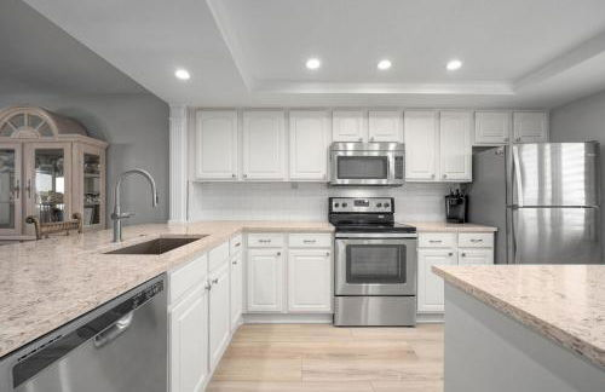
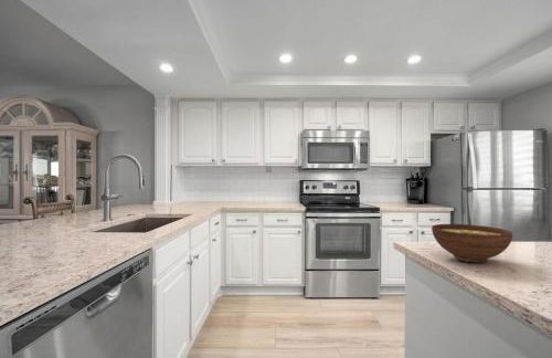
+ bowl (469, 244)
